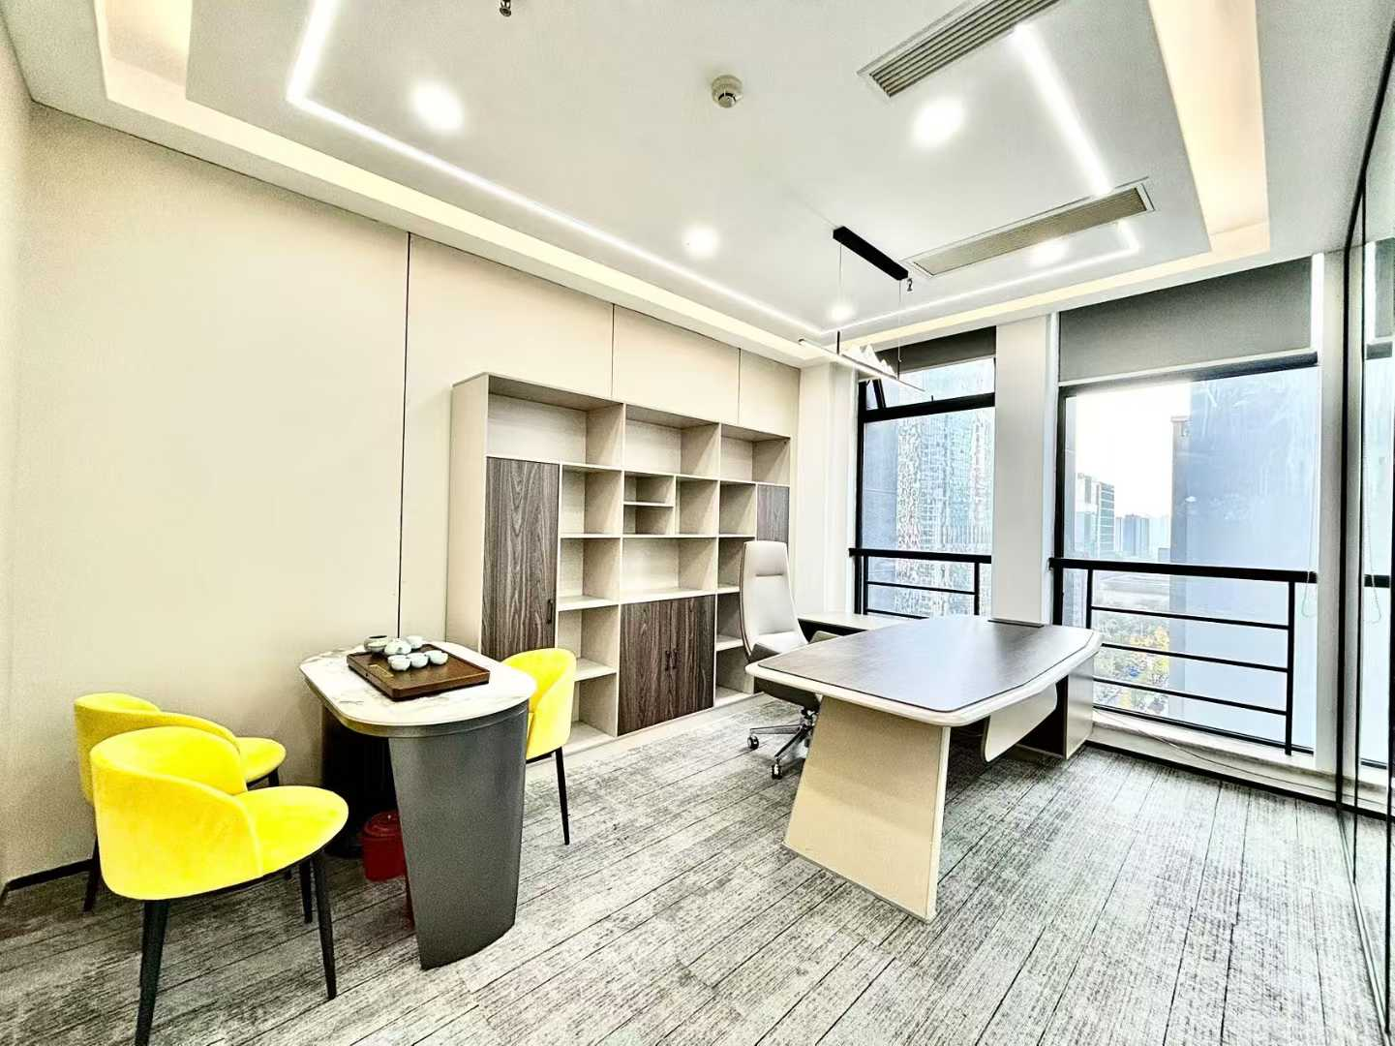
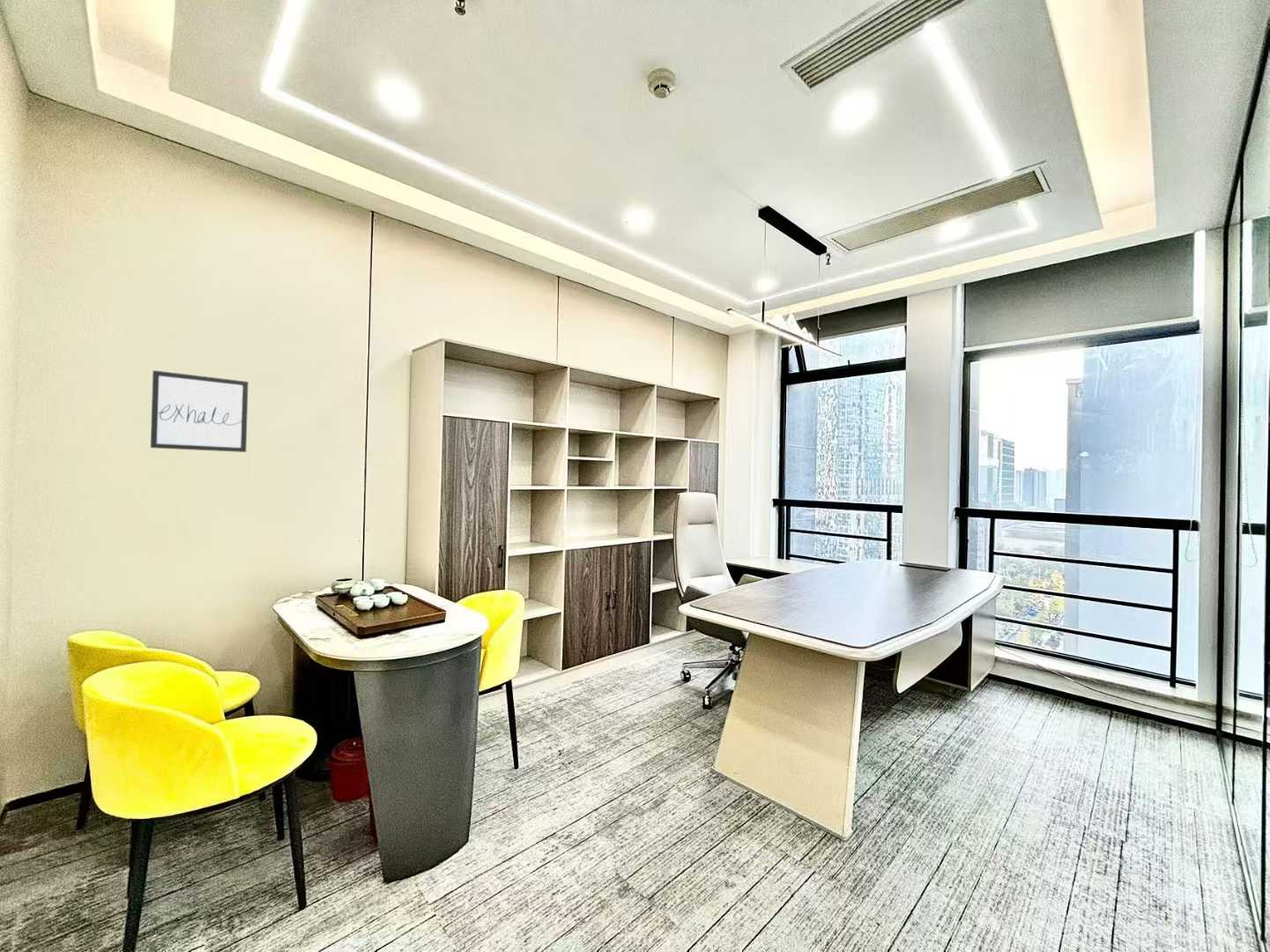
+ wall art (201, 413)
